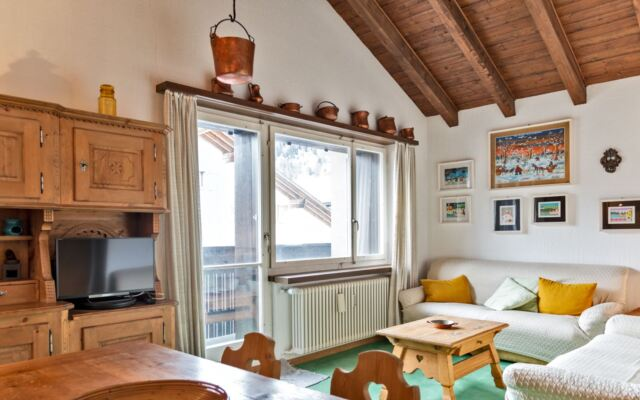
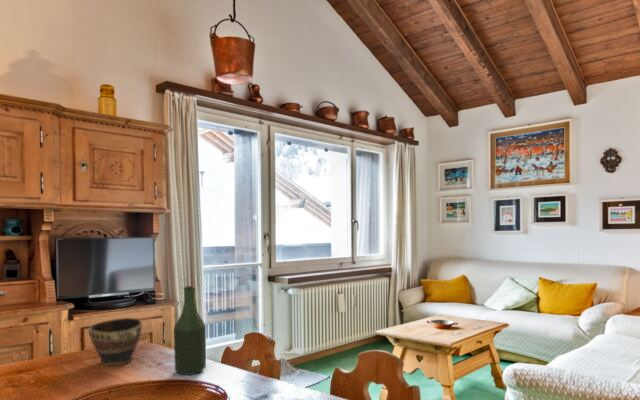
+ bowl (117, 342)
+ bottle (189, 328)
